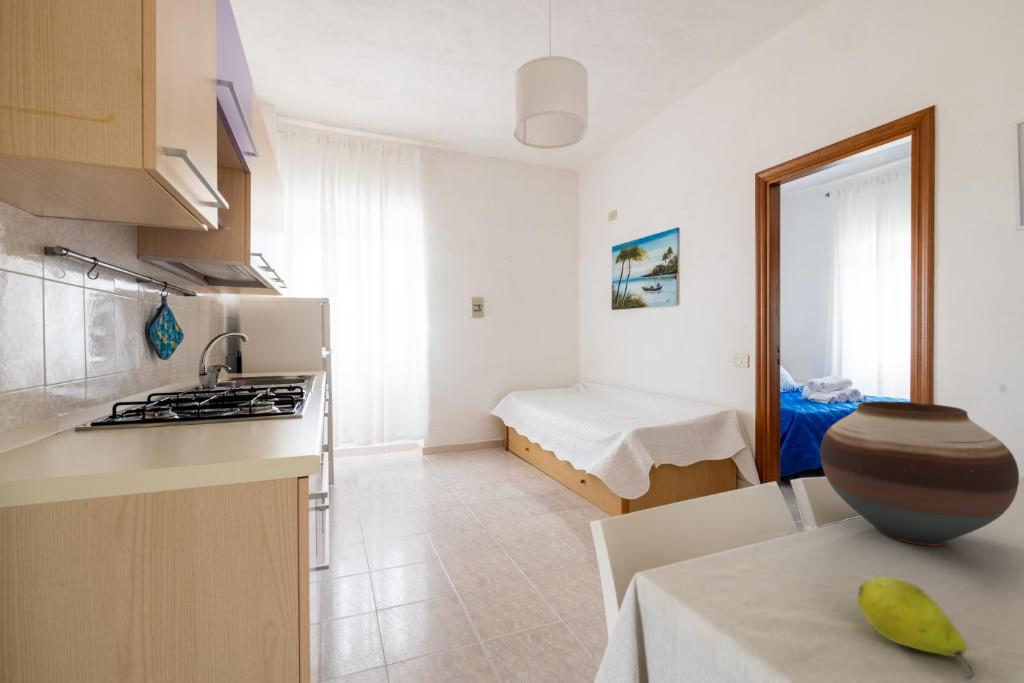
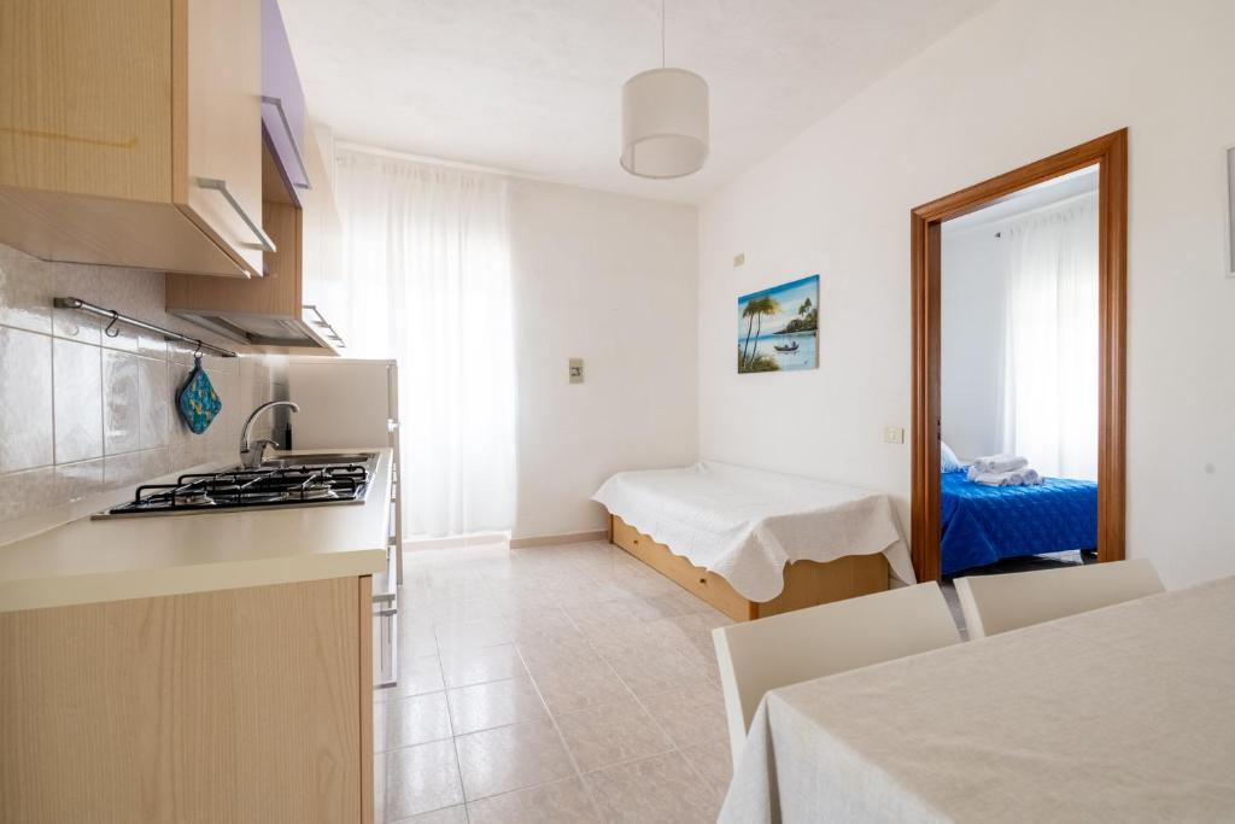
- vase (909, 470)
- fruit (915, 617)
